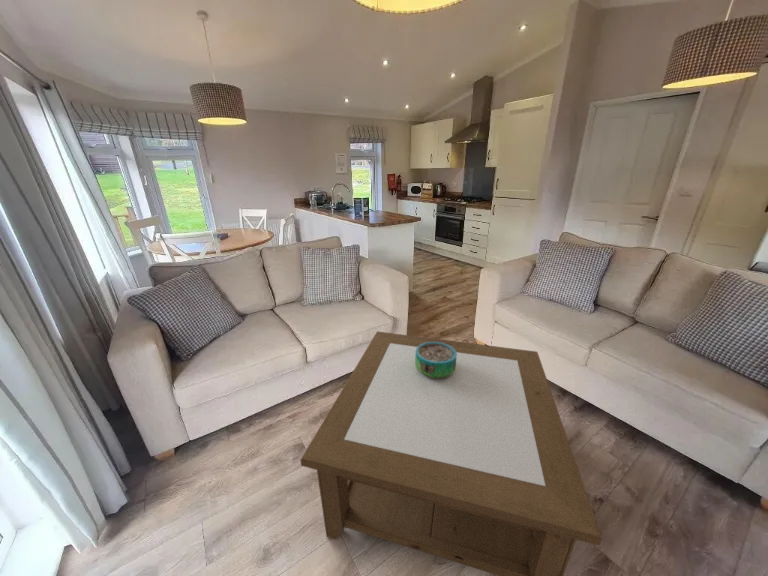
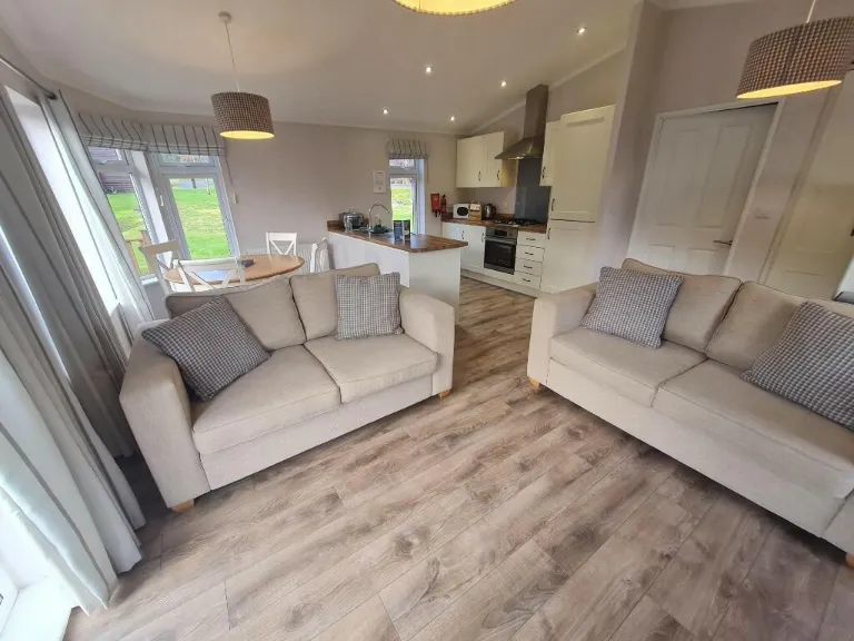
- decorative bowl (435, 359)
- coffee table (441, 433)
